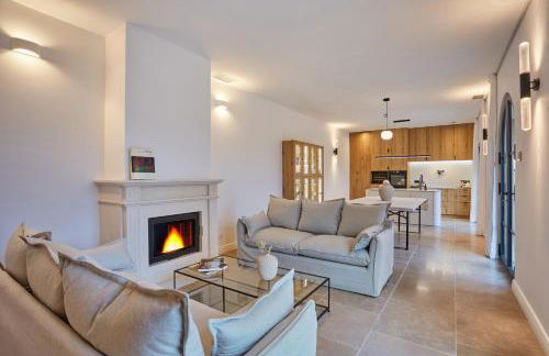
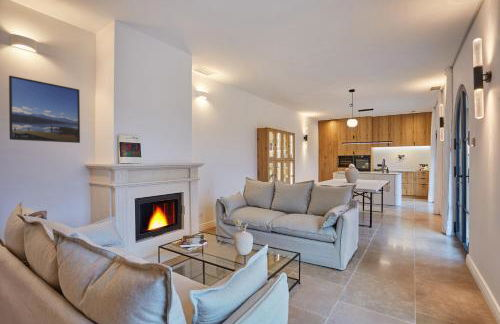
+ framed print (47, 112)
